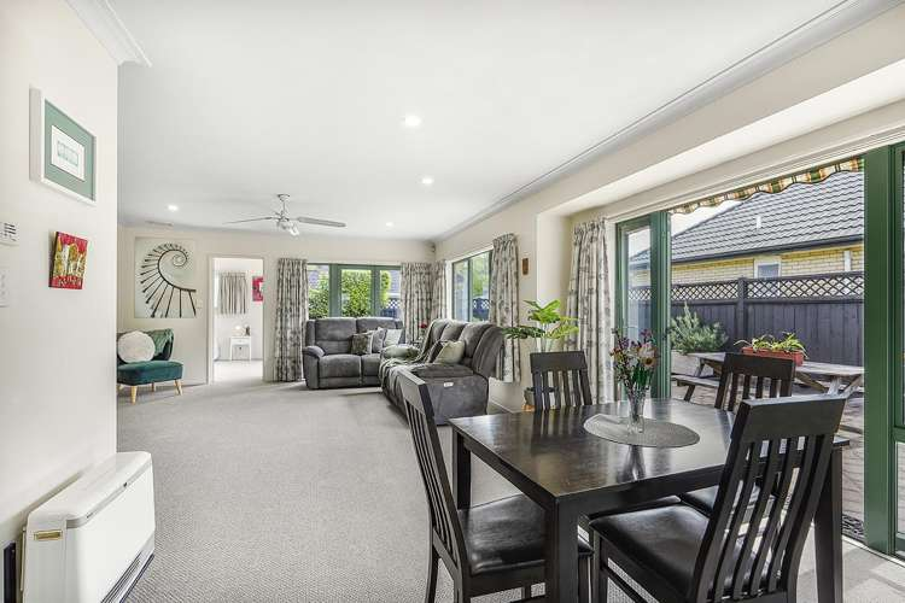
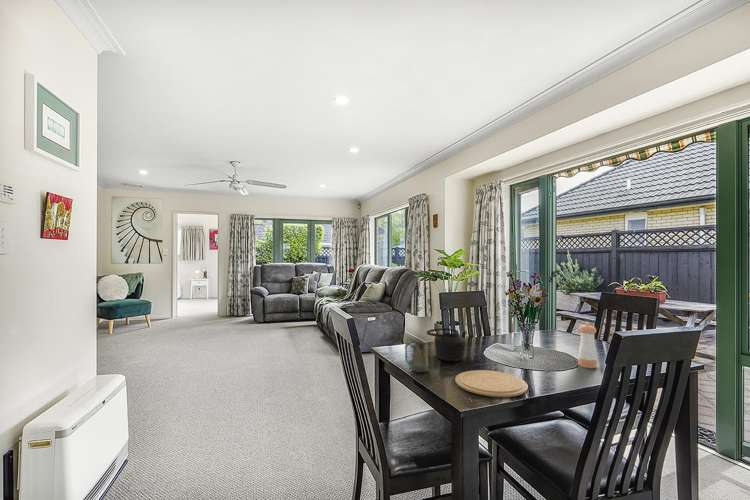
+ teapot (450, 343)
+ plate (490, 381)
+ mug (416, 356)
+ pepper shaker (587, 344)
